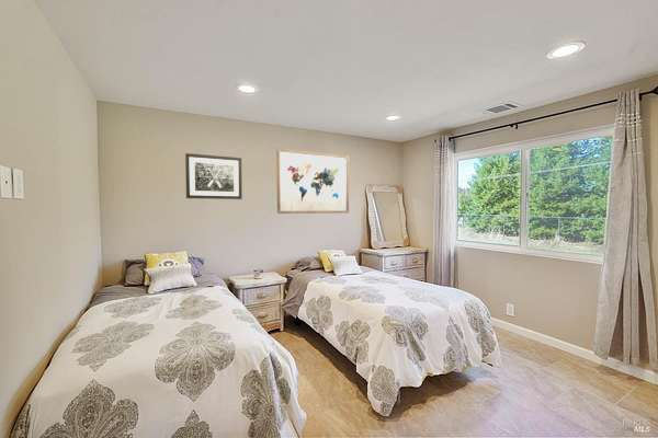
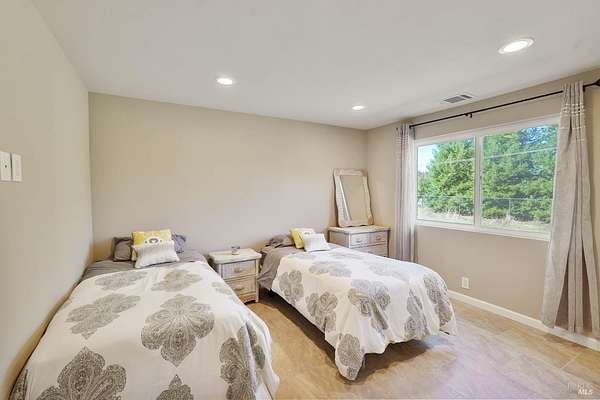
- wall art (315, 183)
- wall art (214, 176)
